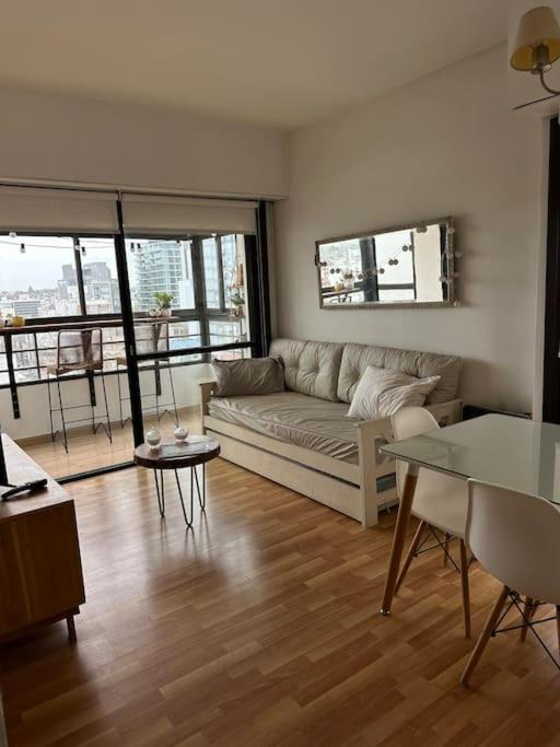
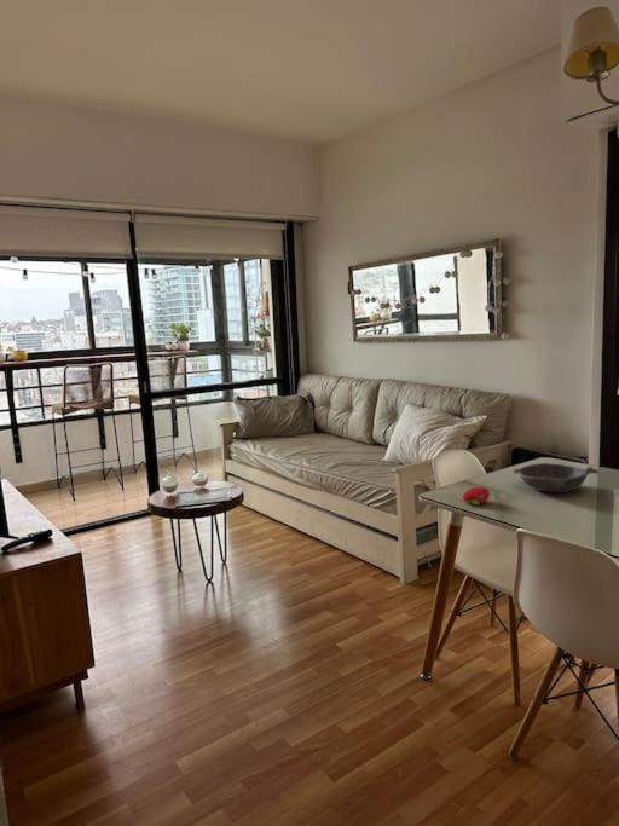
+ fruit (475, 495)
+ bowl (554, 476)
